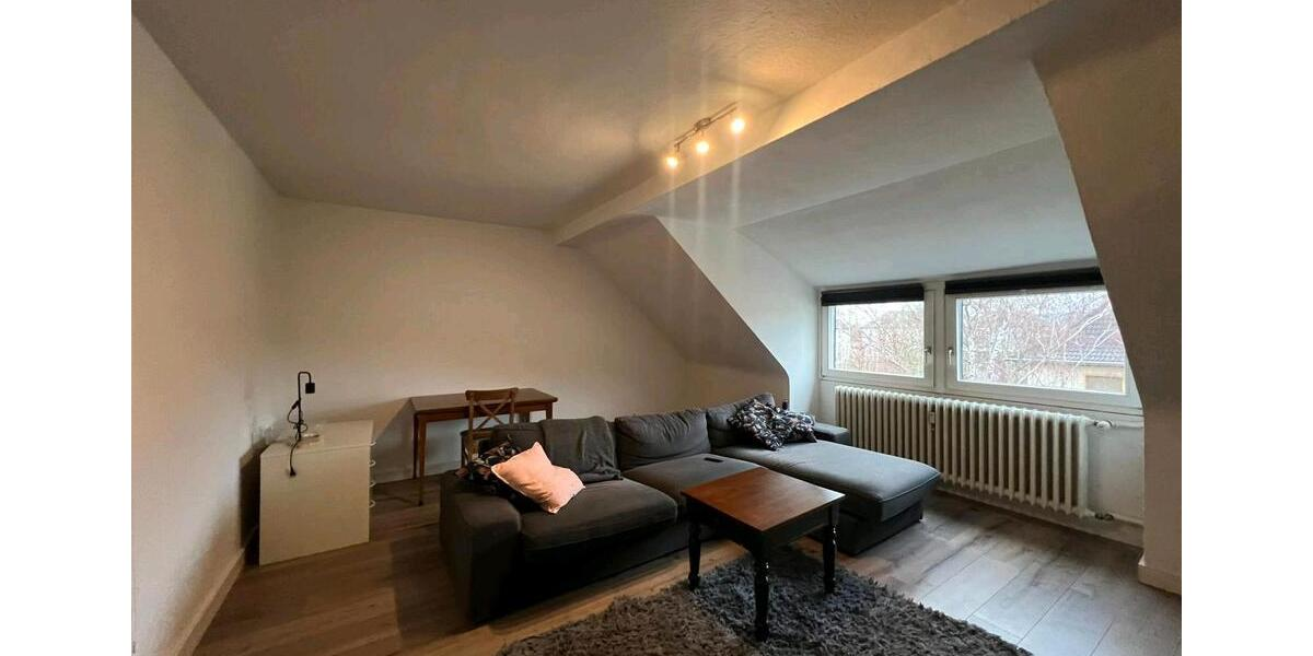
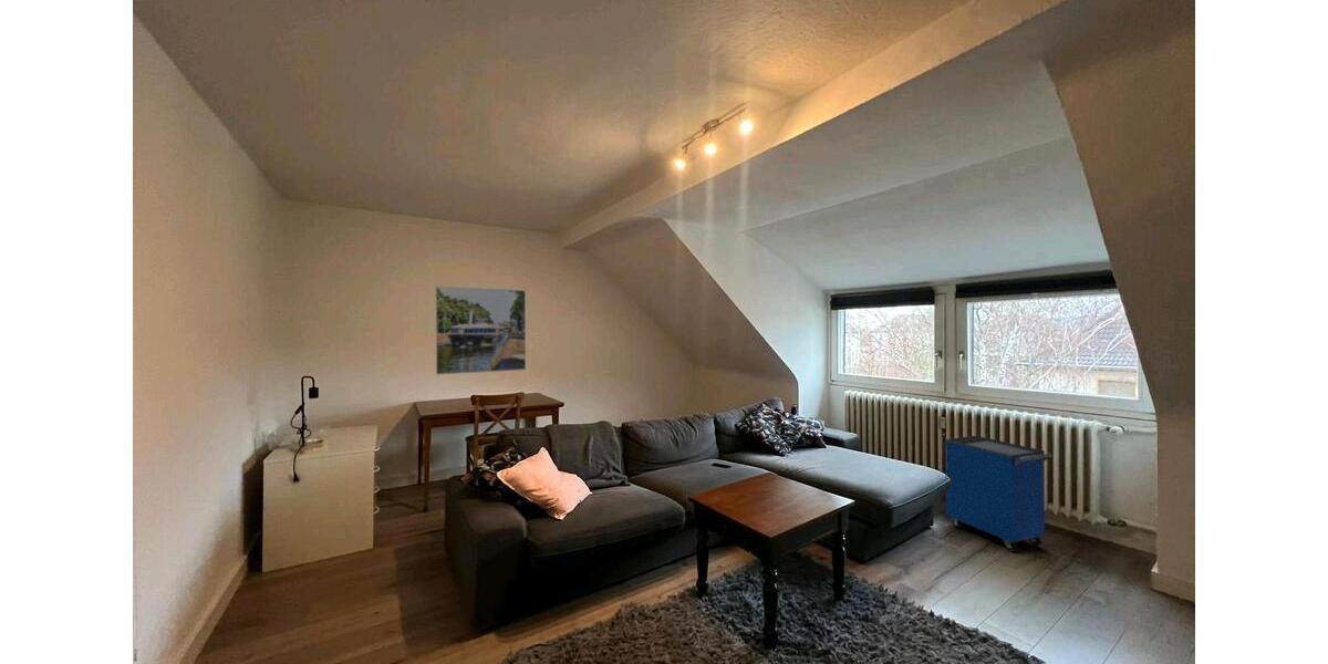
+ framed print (483, 330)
+ cabinet (996, 490)
